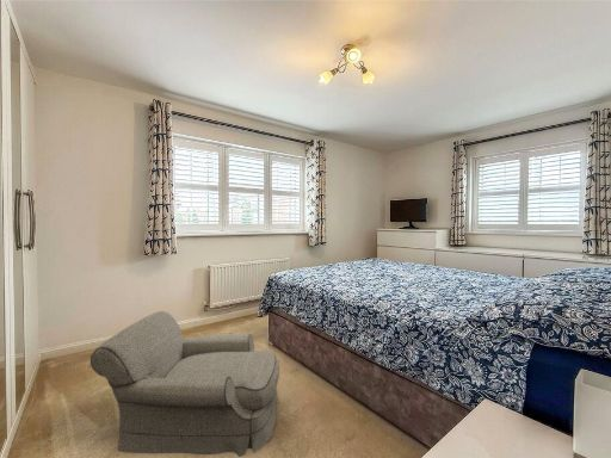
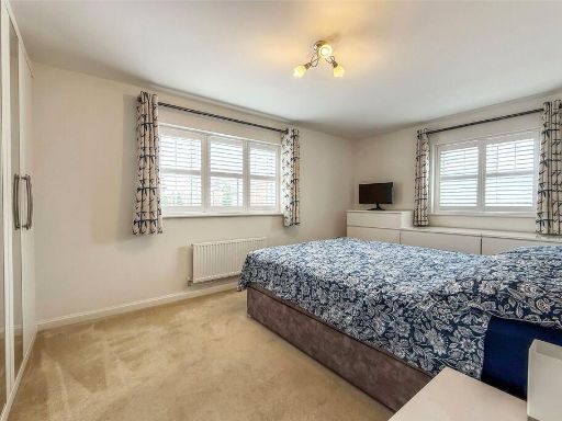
- armchair (202, 367)
